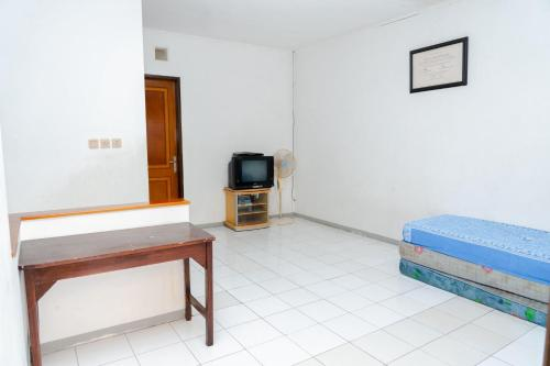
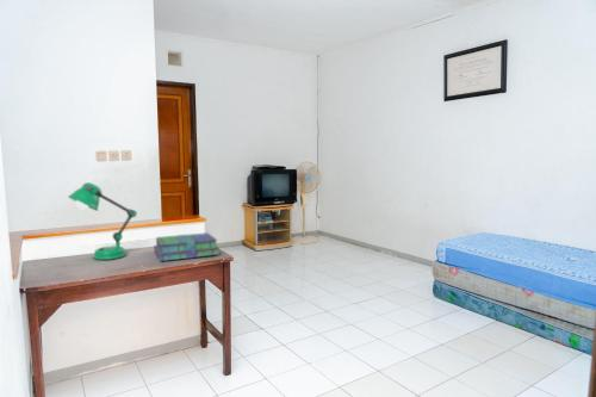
+ desk lamp (97, 210)
+ stack of books (186, 244)
